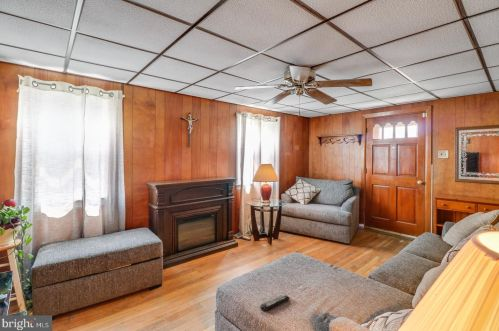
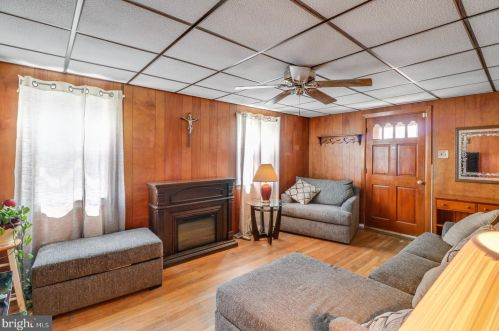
- remote control (275, 301)
